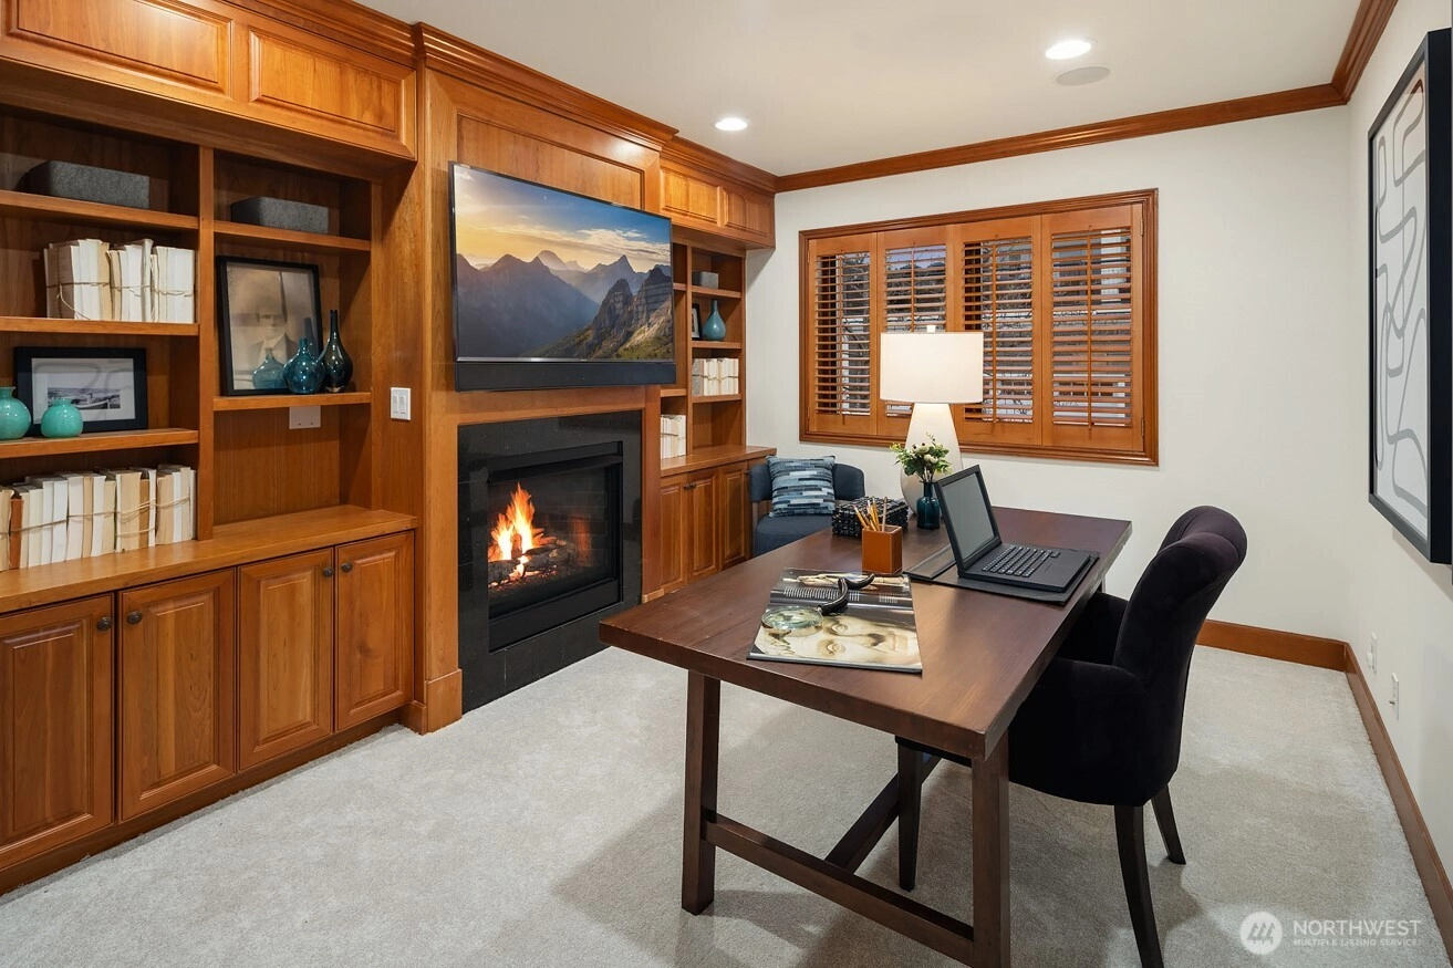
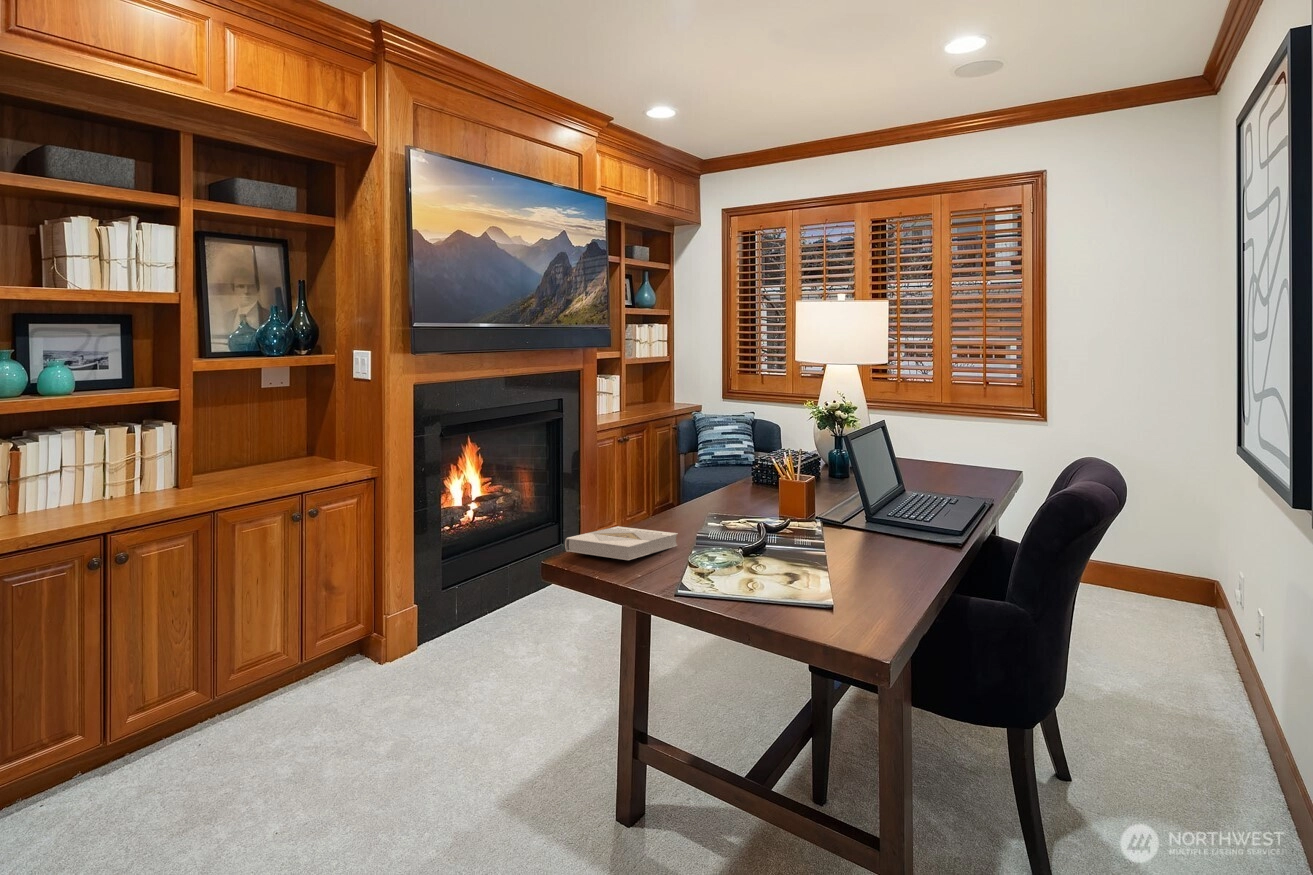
+ book (622, 542)
